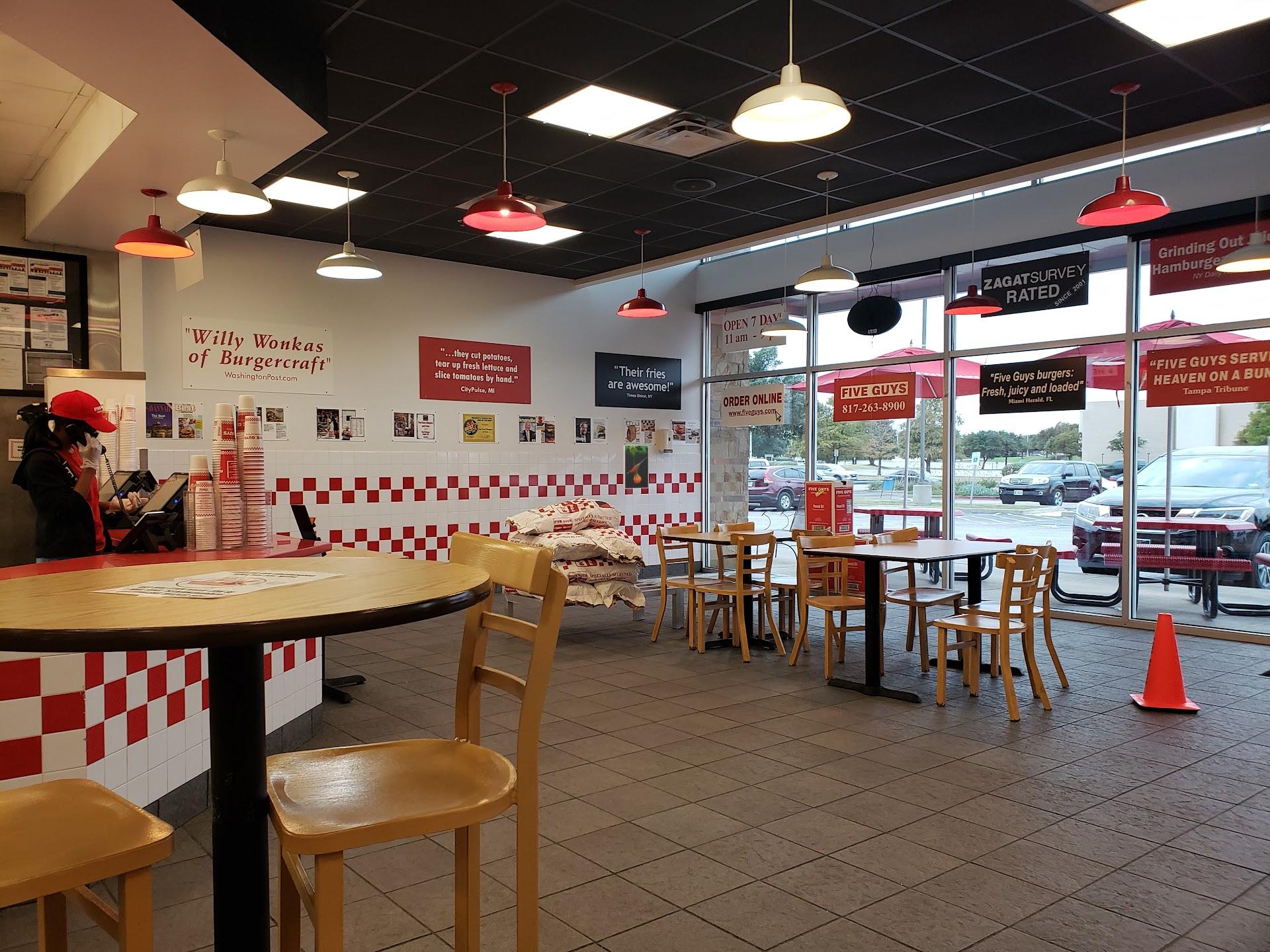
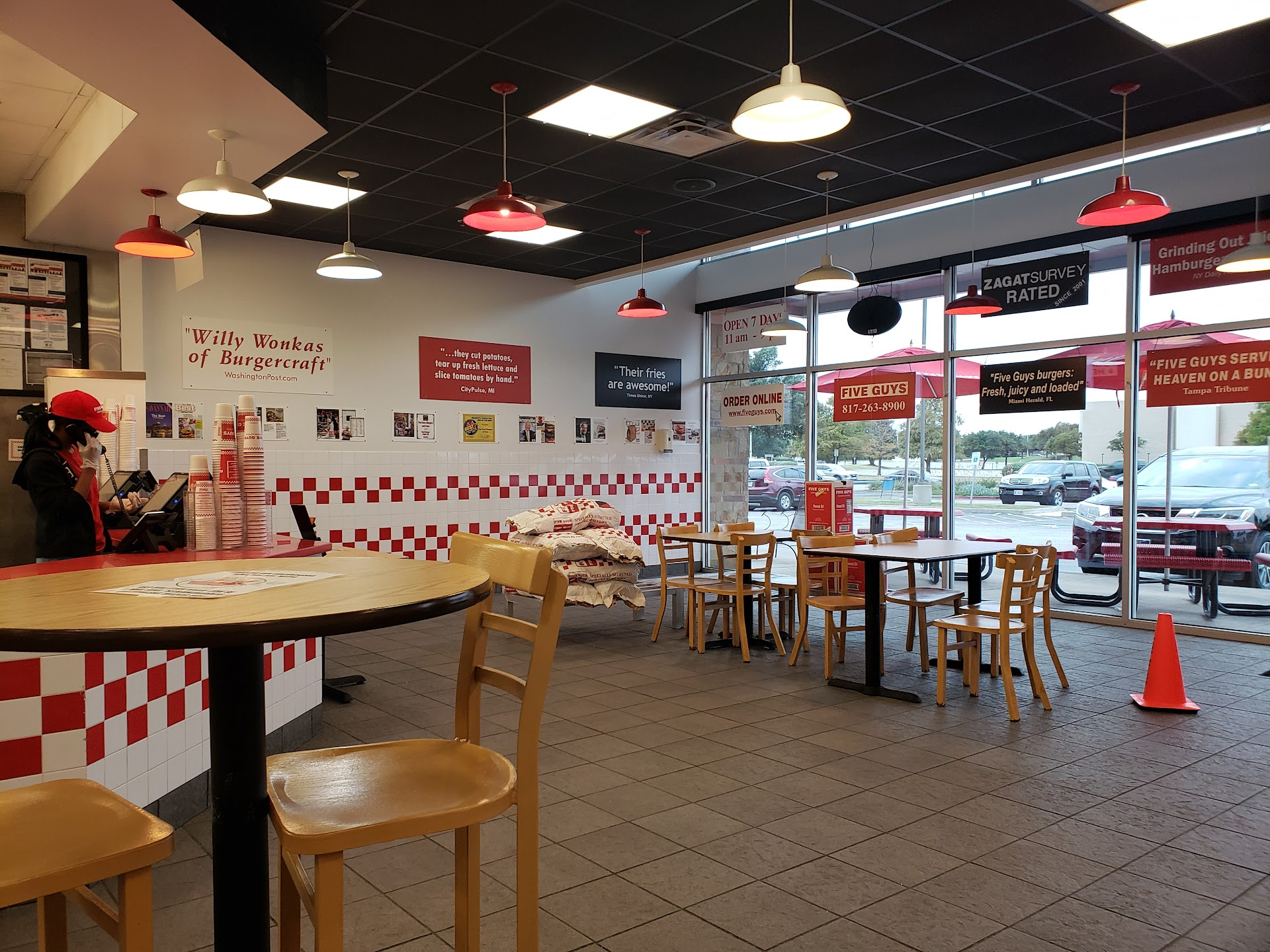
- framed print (636, 467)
